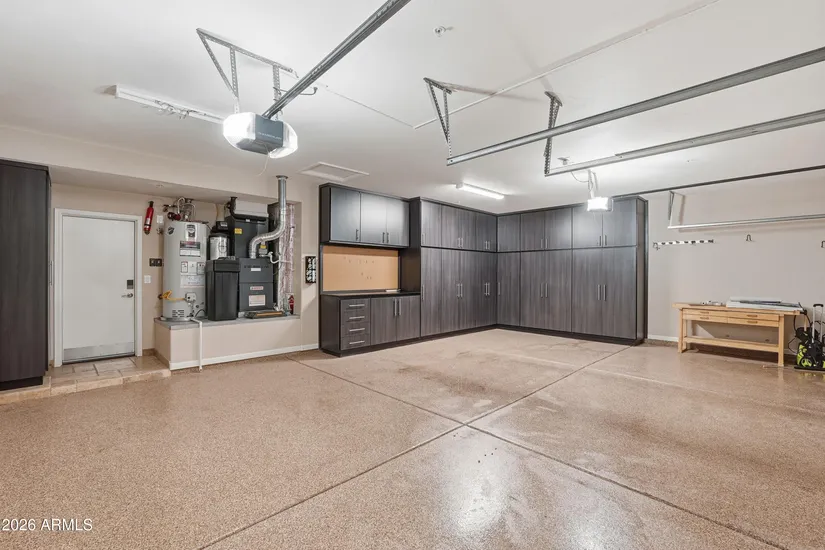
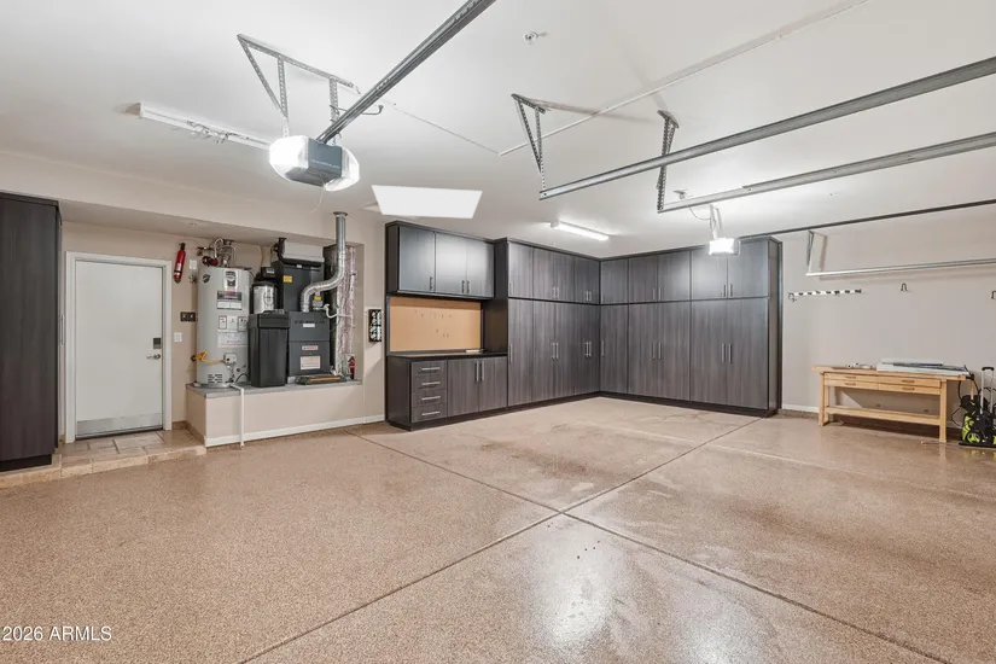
+ light panel (427, 199)
